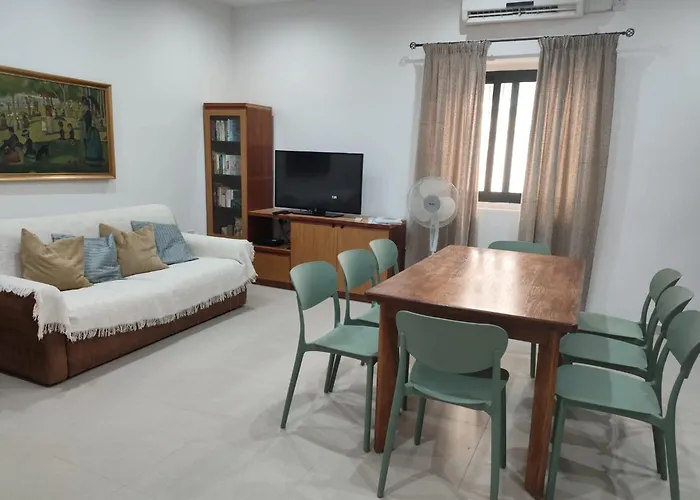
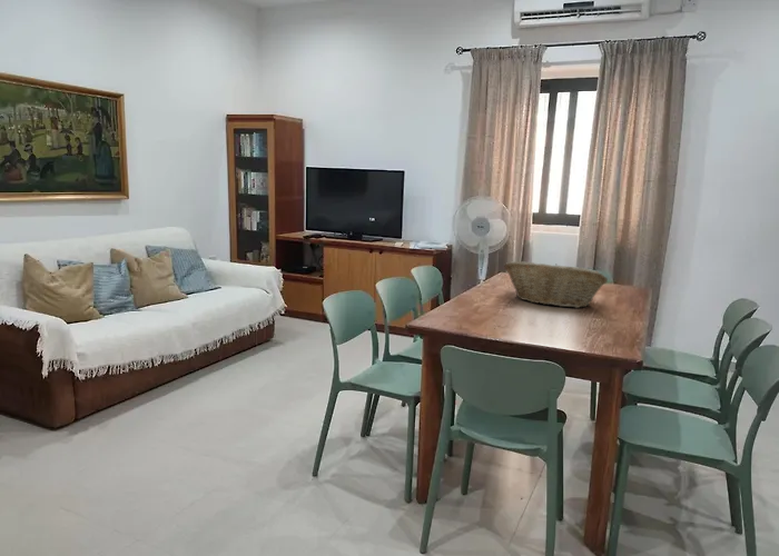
+ fruit basket (553, 280)
